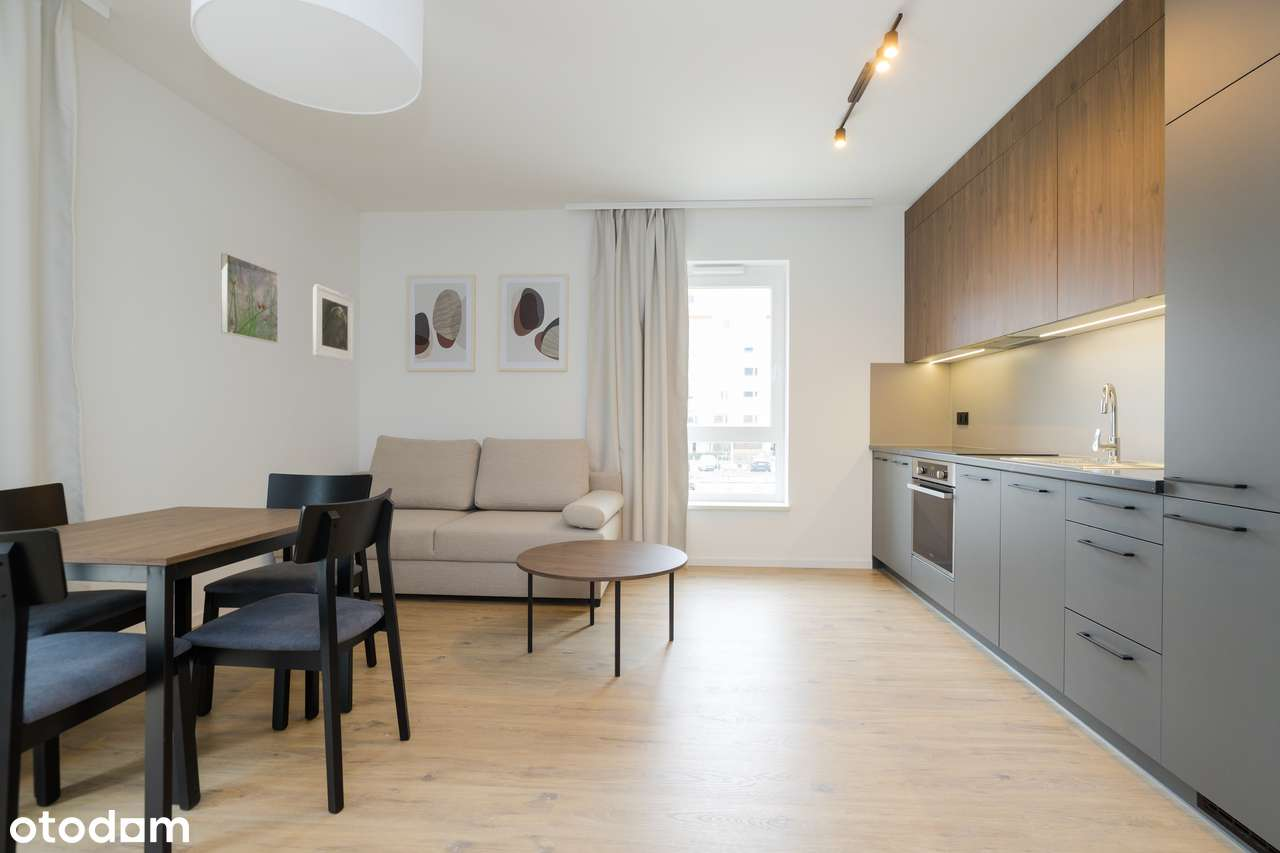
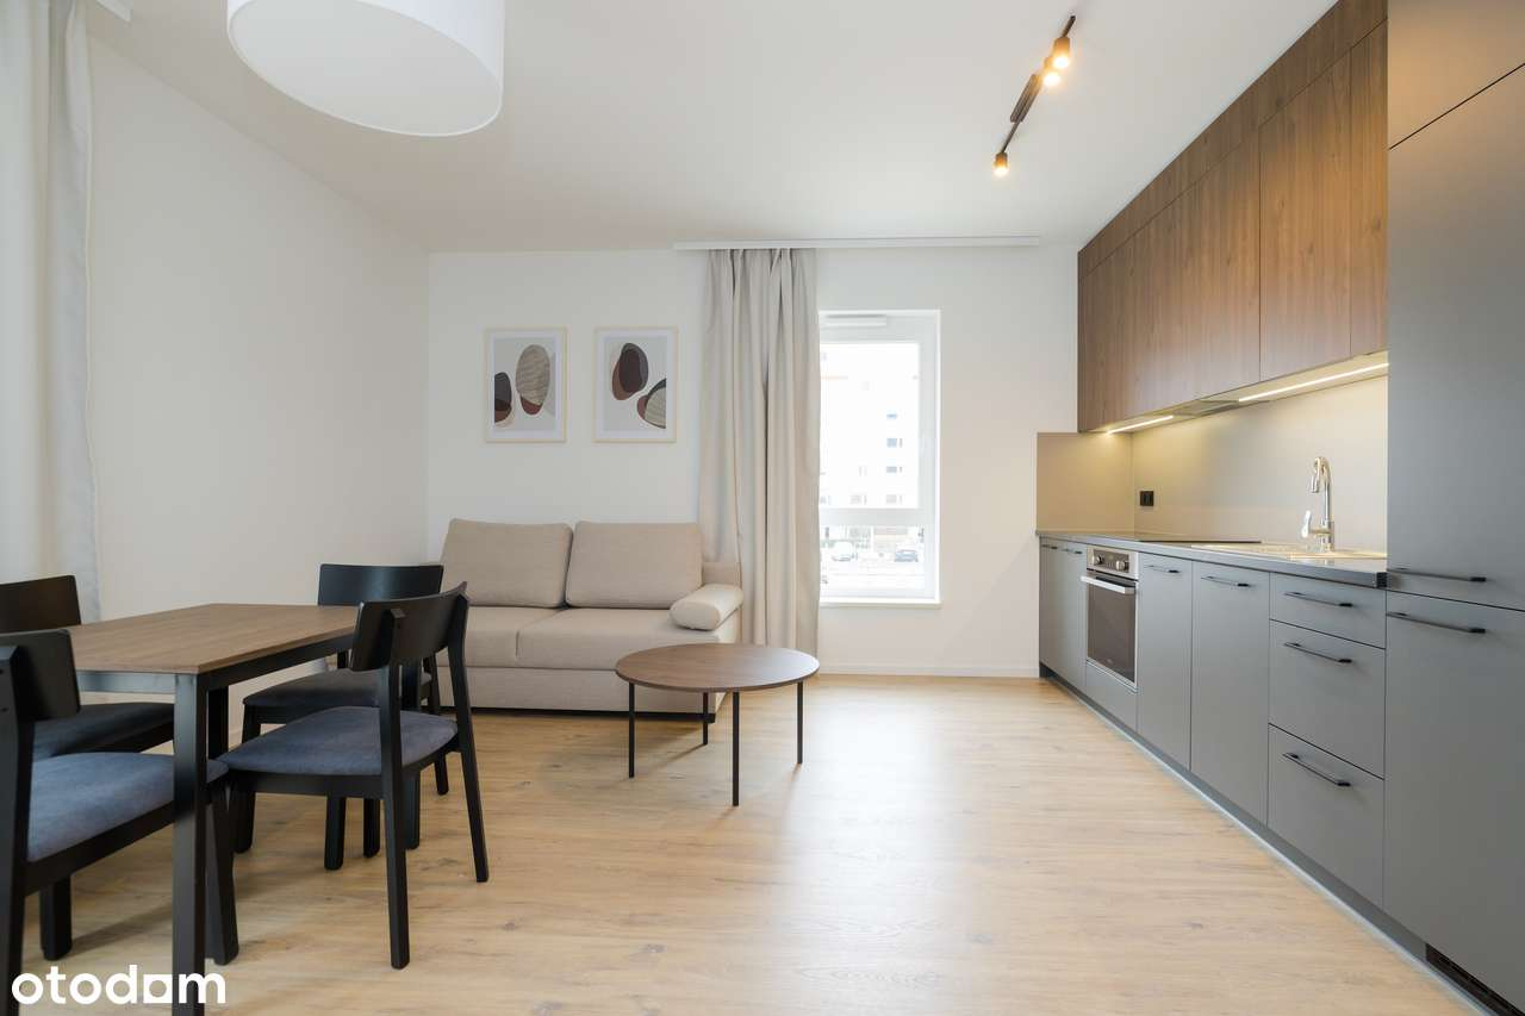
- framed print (251, 301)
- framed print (334, 325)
